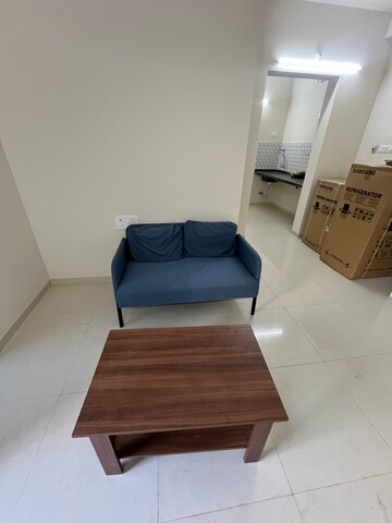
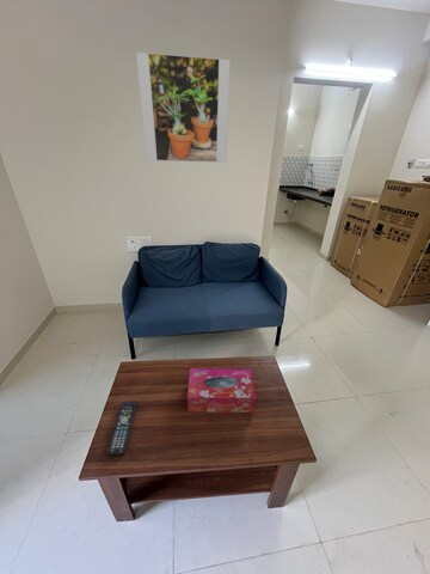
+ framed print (185, 112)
+ tissue box (220, 389)
+ remote control (123, 425)
